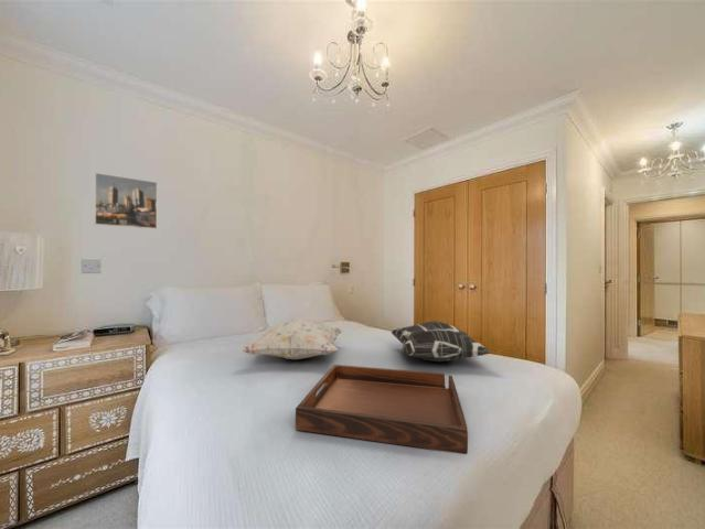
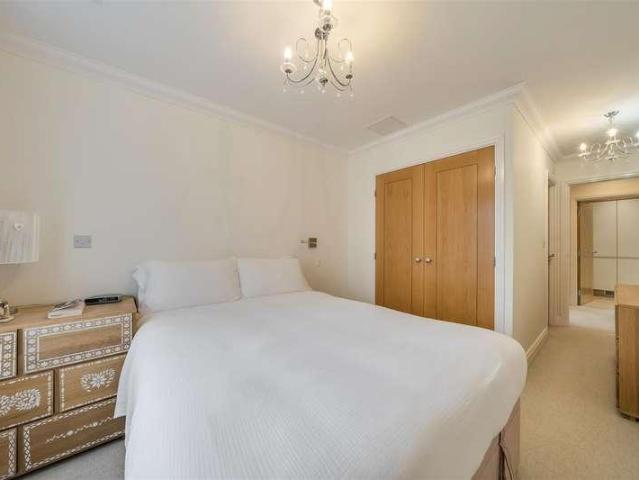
- decorative pillow (298, 338)
- decorative pillow (436, 339)
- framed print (127, 202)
- serving tray (384, 398)
